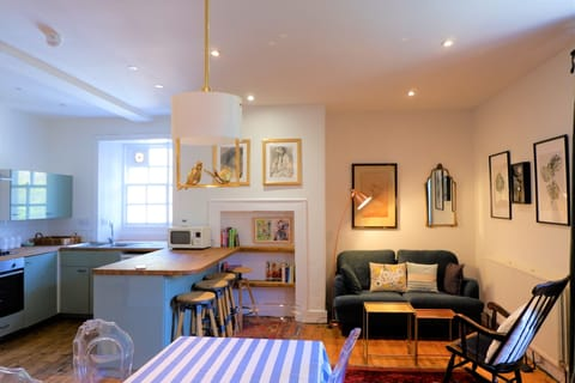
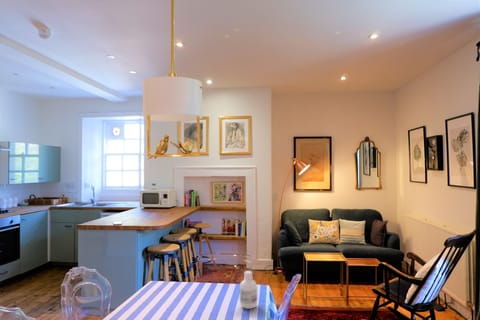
+ bottle (248, 288)
